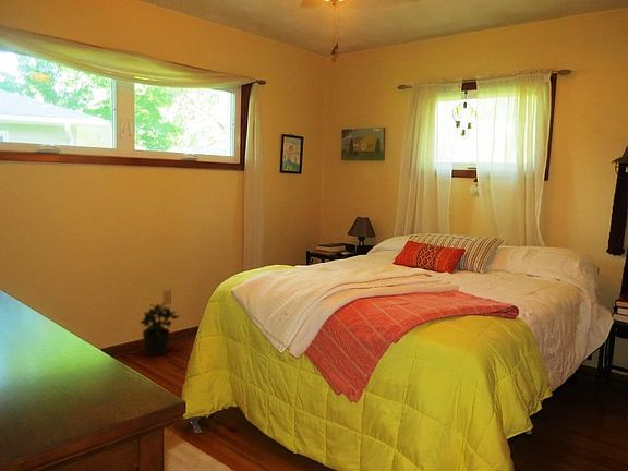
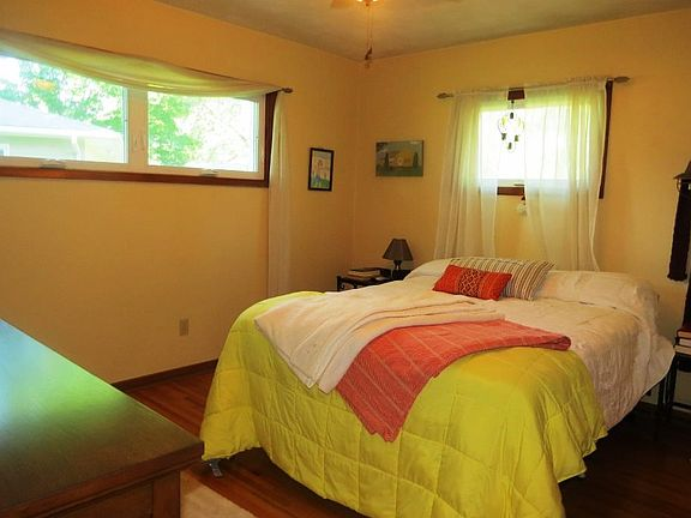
- potted plant (158, 327)
